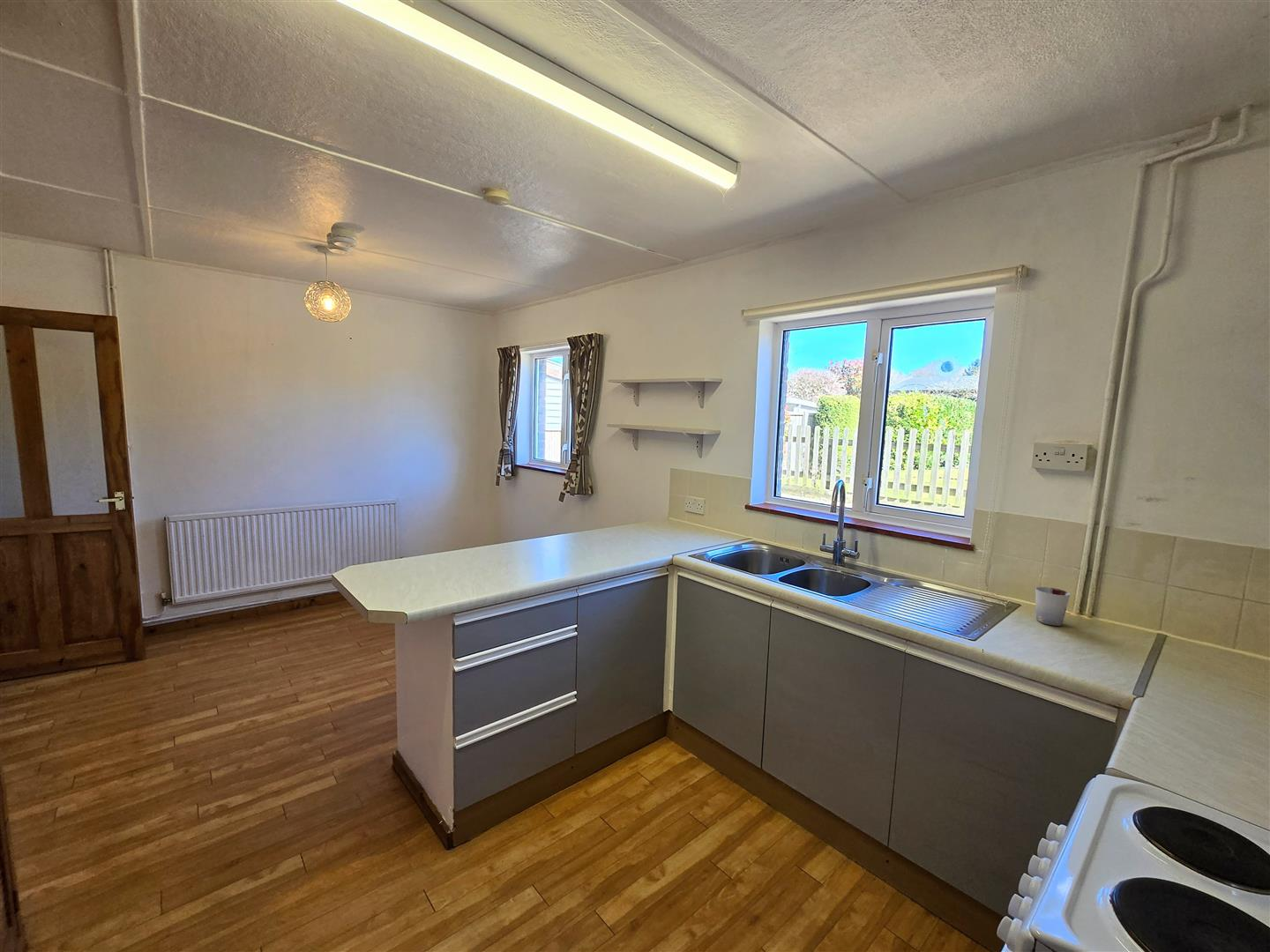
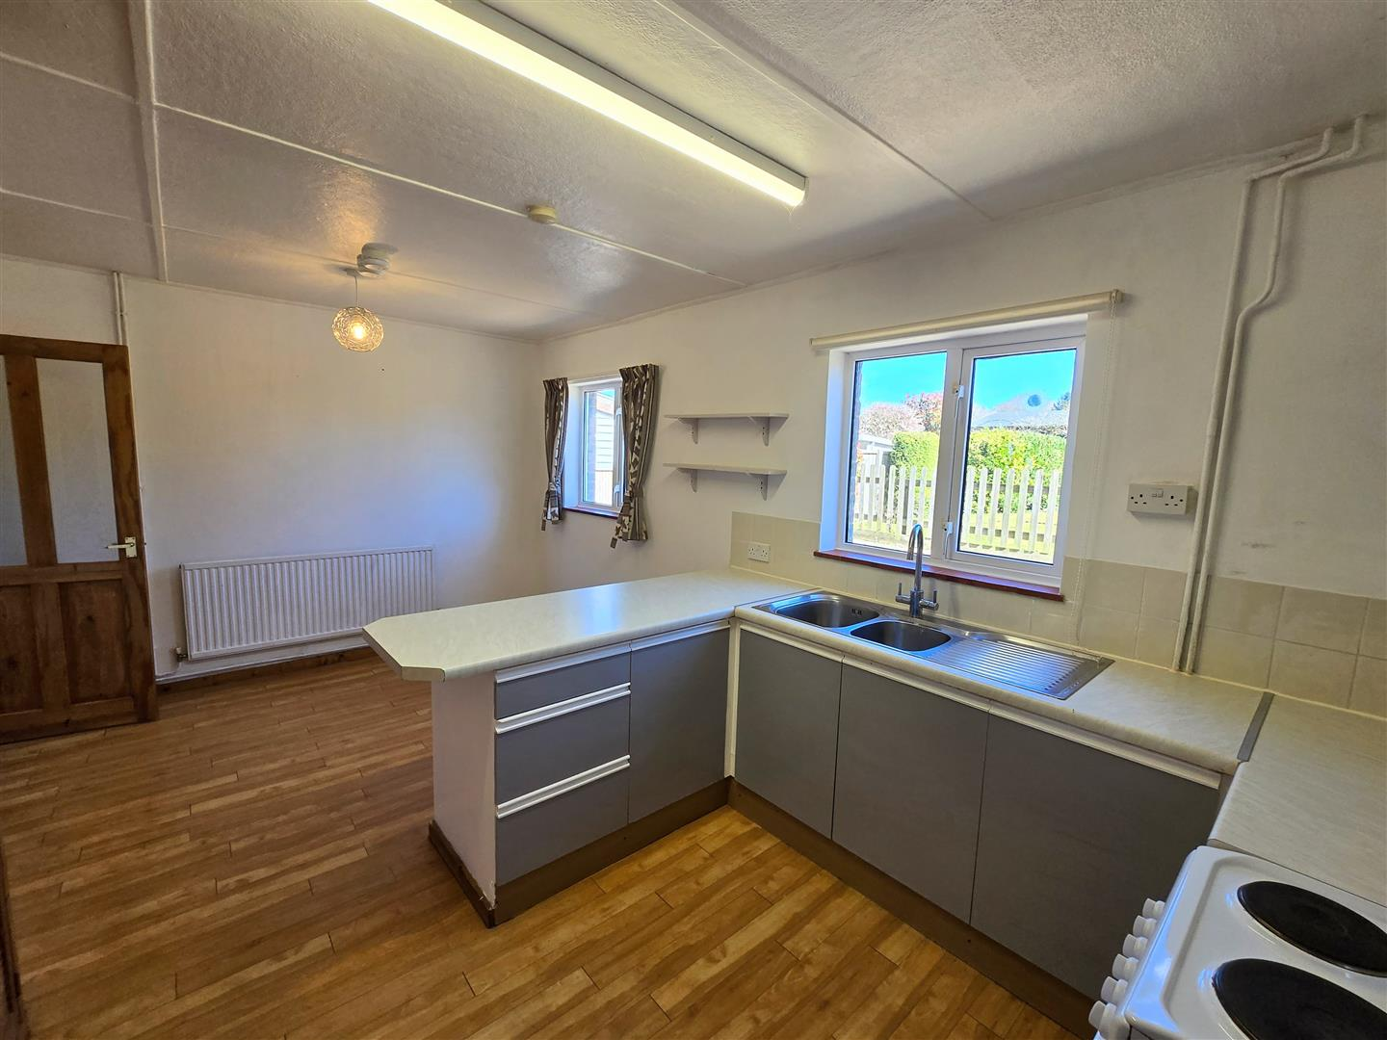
- cup (1050, 605)
